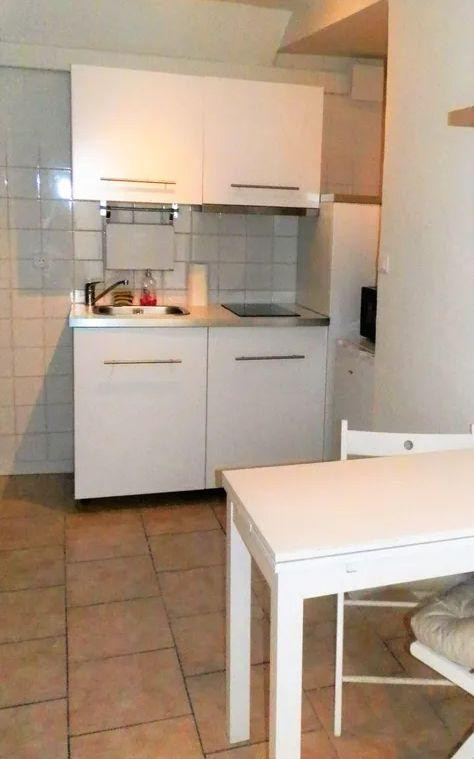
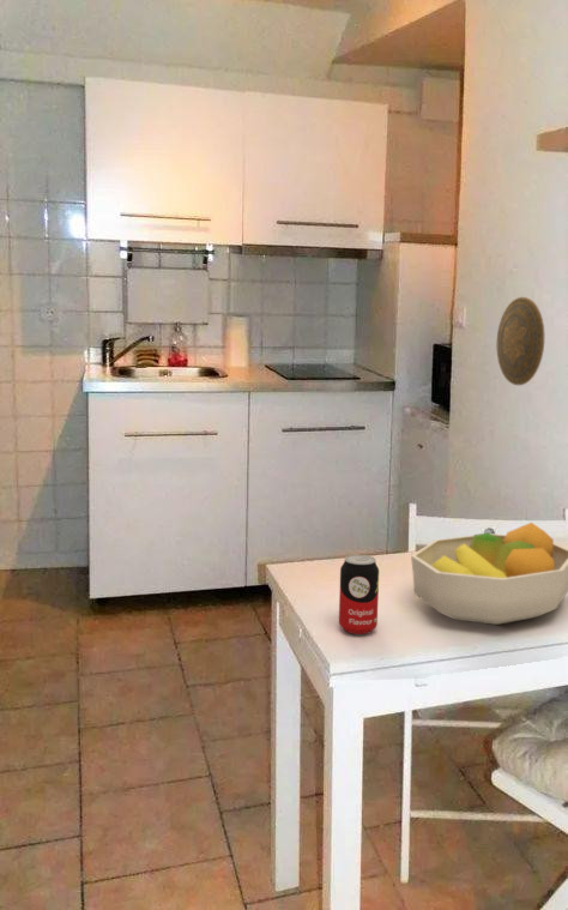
+ beverage can (358, 593)
+ decorative plate (515, 341)
+ fruit bowl (494, 567)
